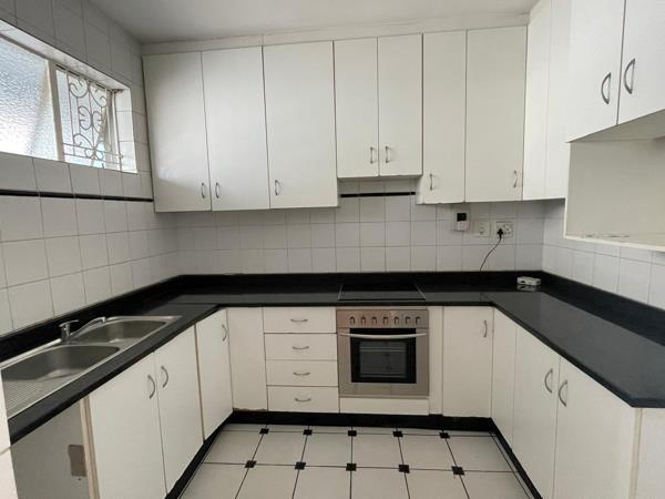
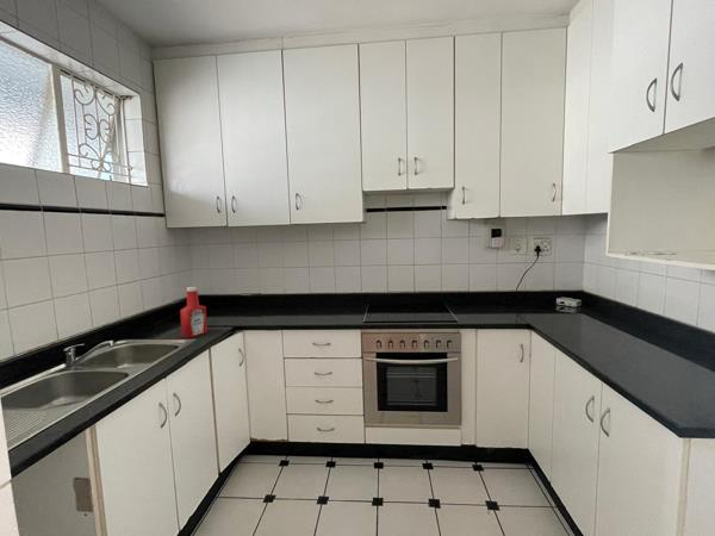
+ soap bottle (193, 311)
